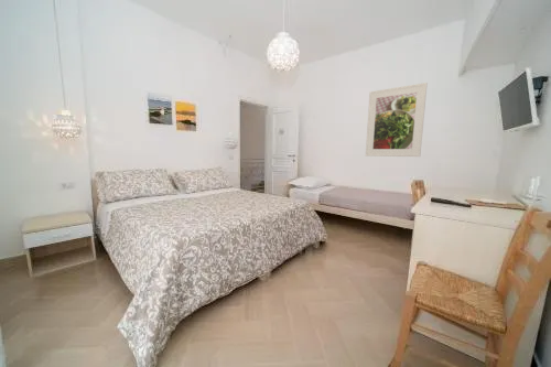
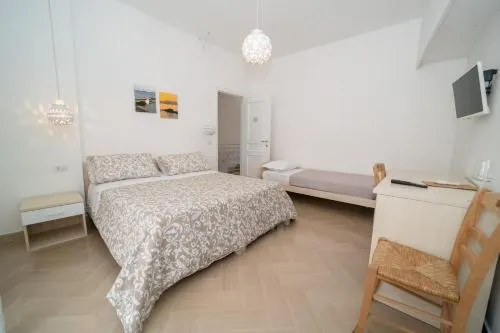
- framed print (393, 122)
